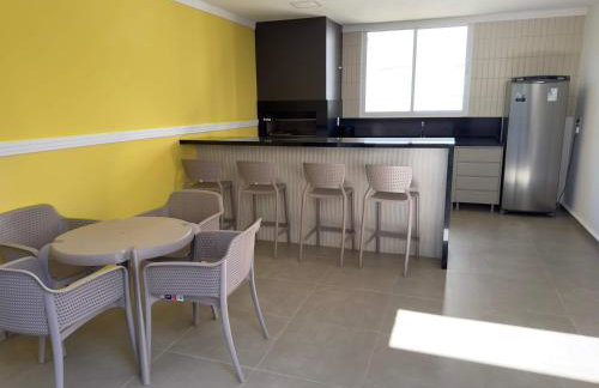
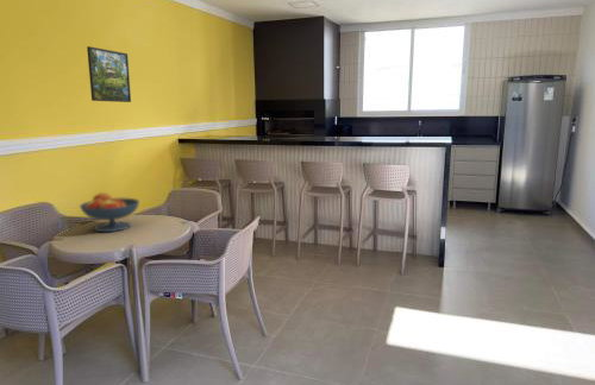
+ fruit bowl (111, 210)
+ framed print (109, 76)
